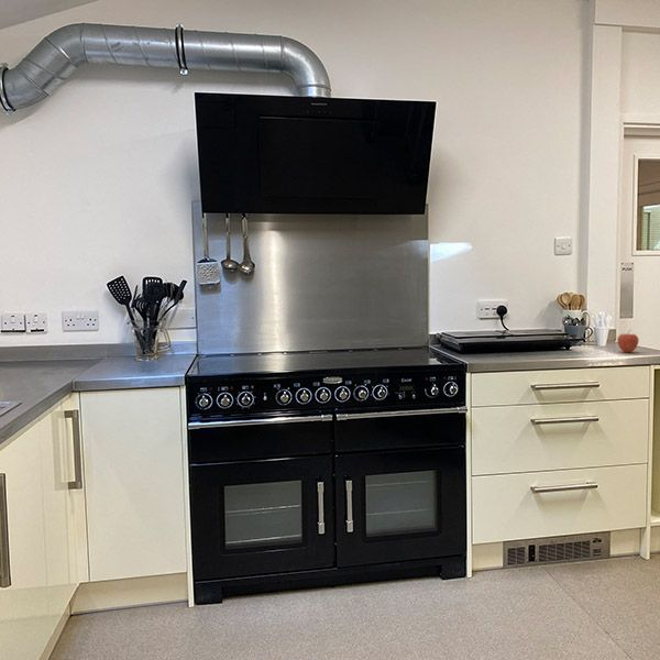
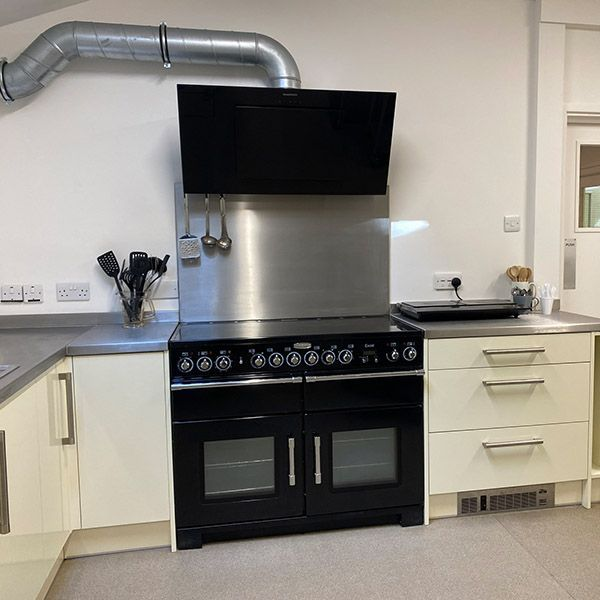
- fruit (627, 340)
